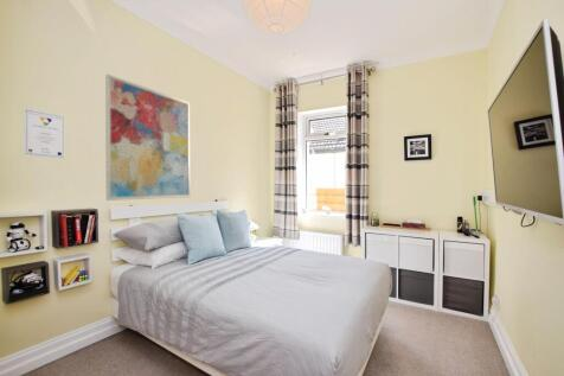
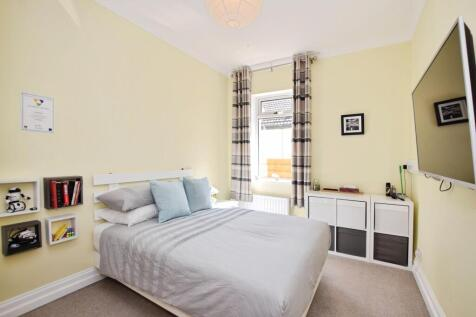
- wall art (153, 144)
